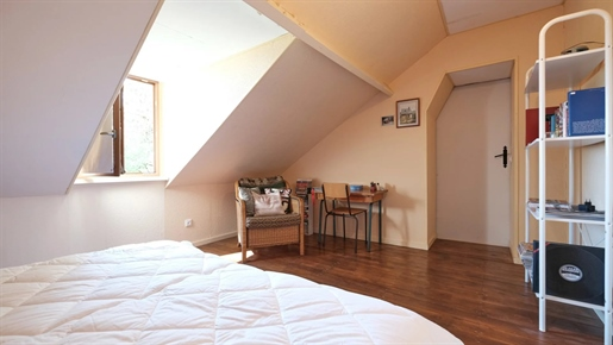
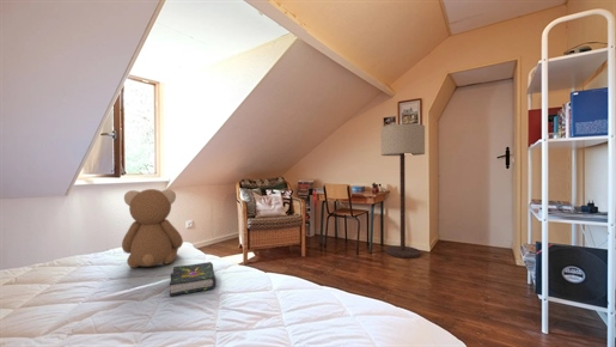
+ floor lamp (402, 190)
+ teddy bear (153, 225)
+ book (193, 276)
